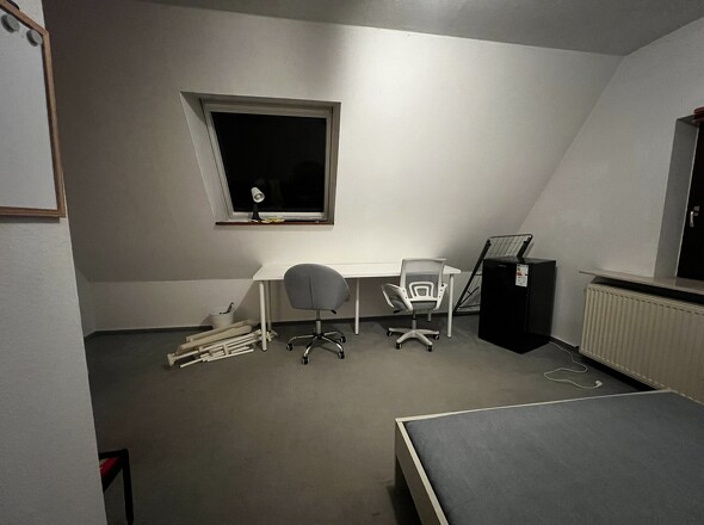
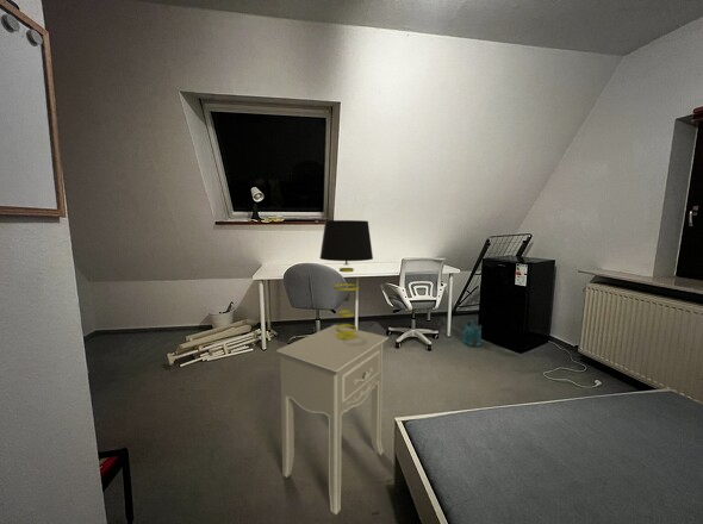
+ table lamp (346, 283)
+ nightstand (336, 405)
+ watering can (472, 333)
